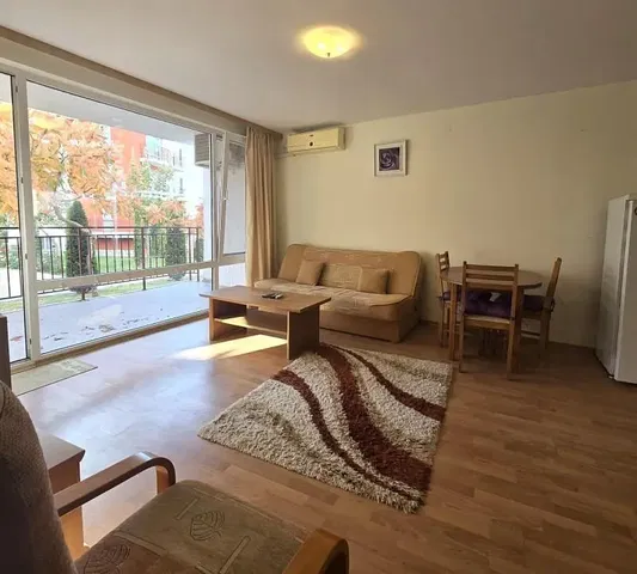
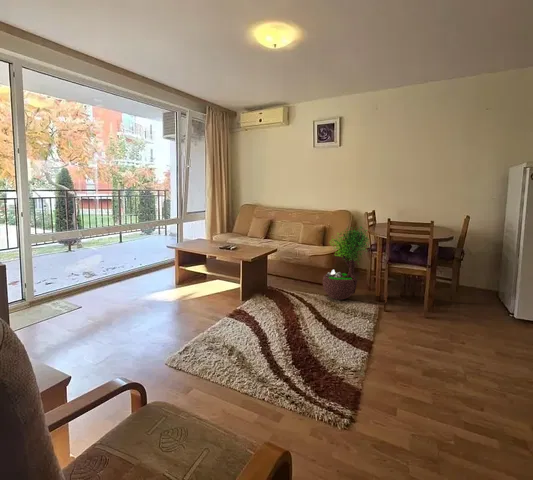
+ potted tree (346, 261)
